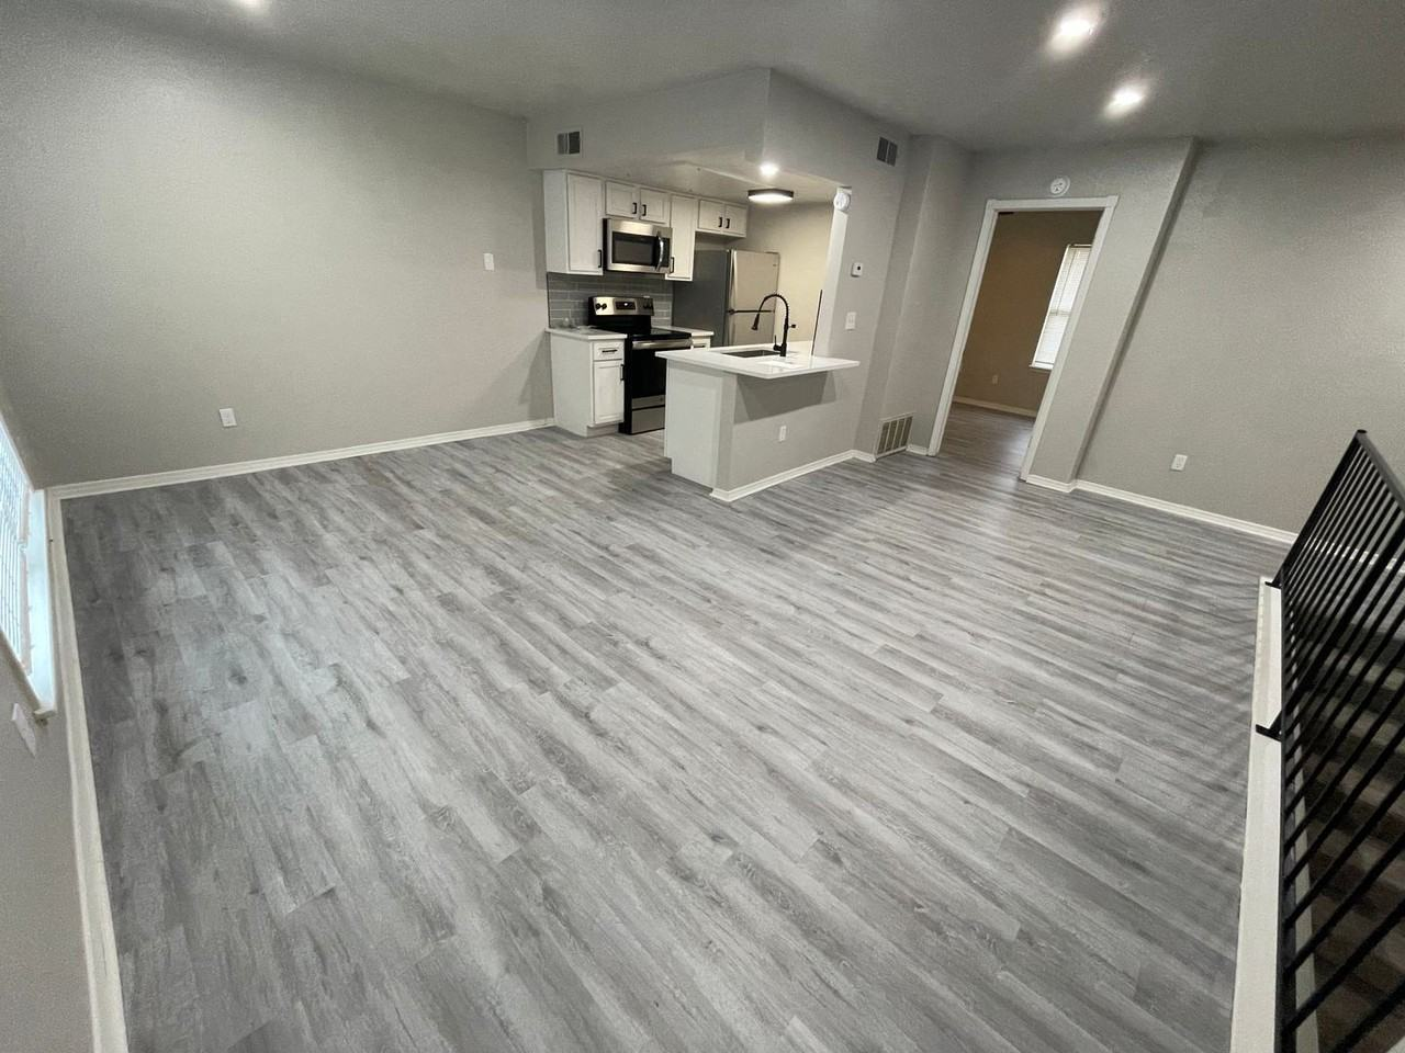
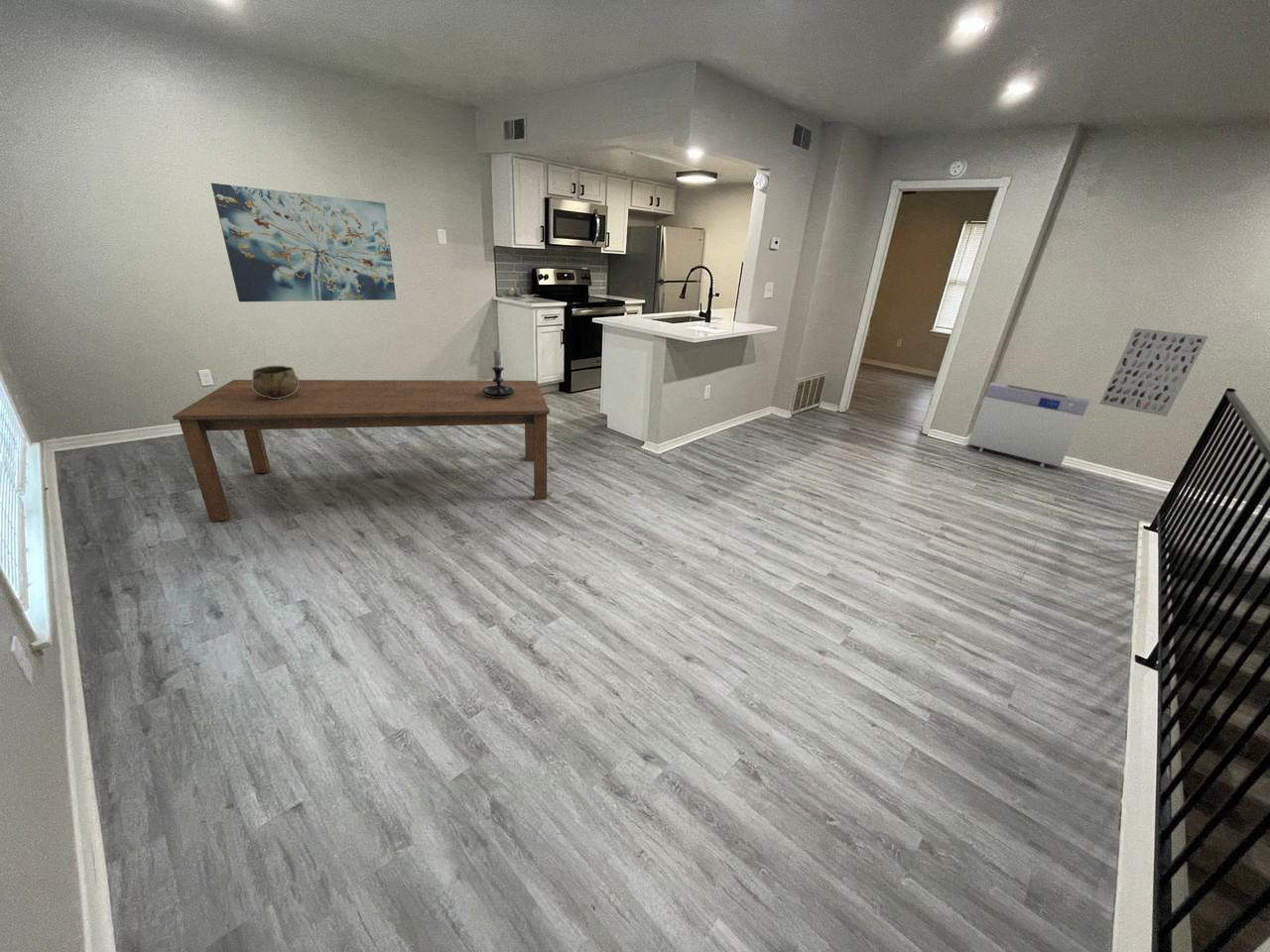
+ dining table (389, 426)
+ air purifier (1024, 424)
+ wall art (316, 249)
+ decorative bowl (276, 382)
+ wall art (1150, 372)
+ candle holder (497, 370)
